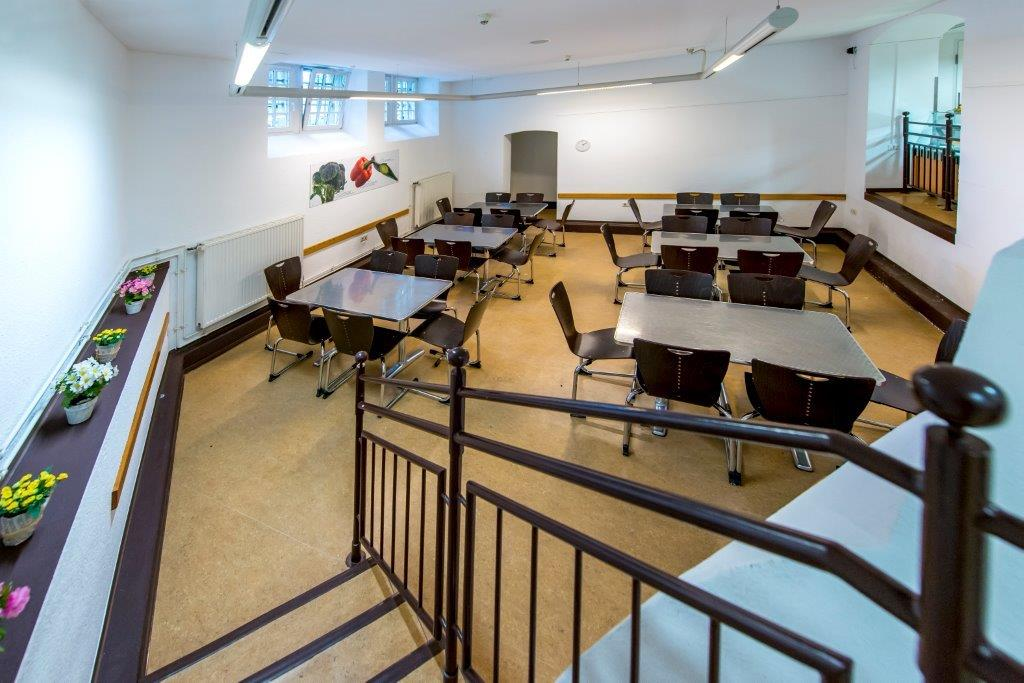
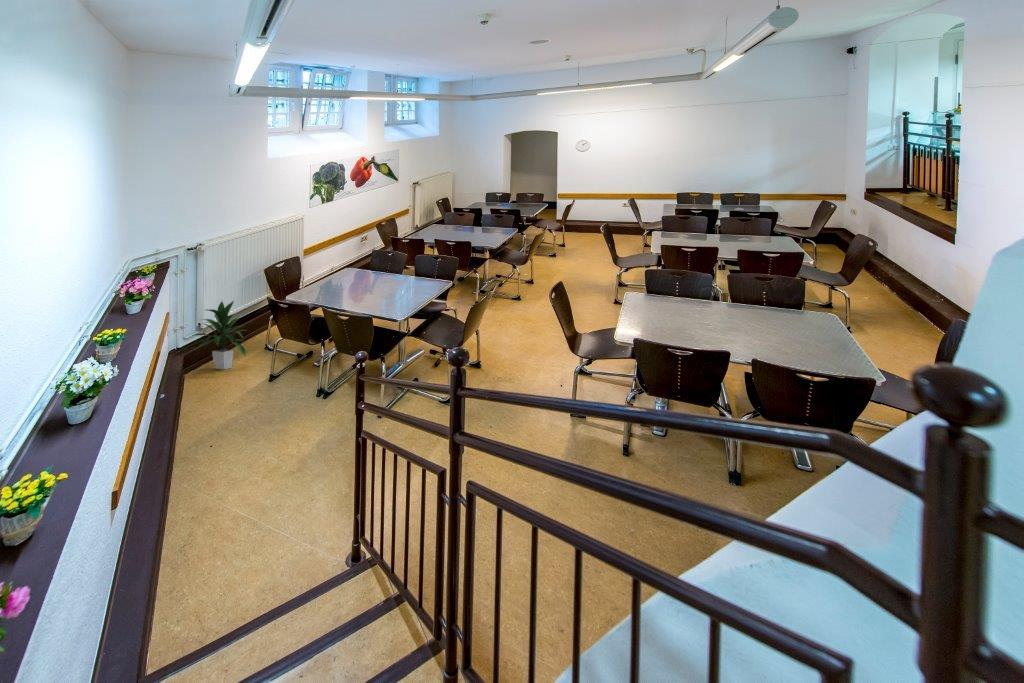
+ indoor plant (222, 335)
